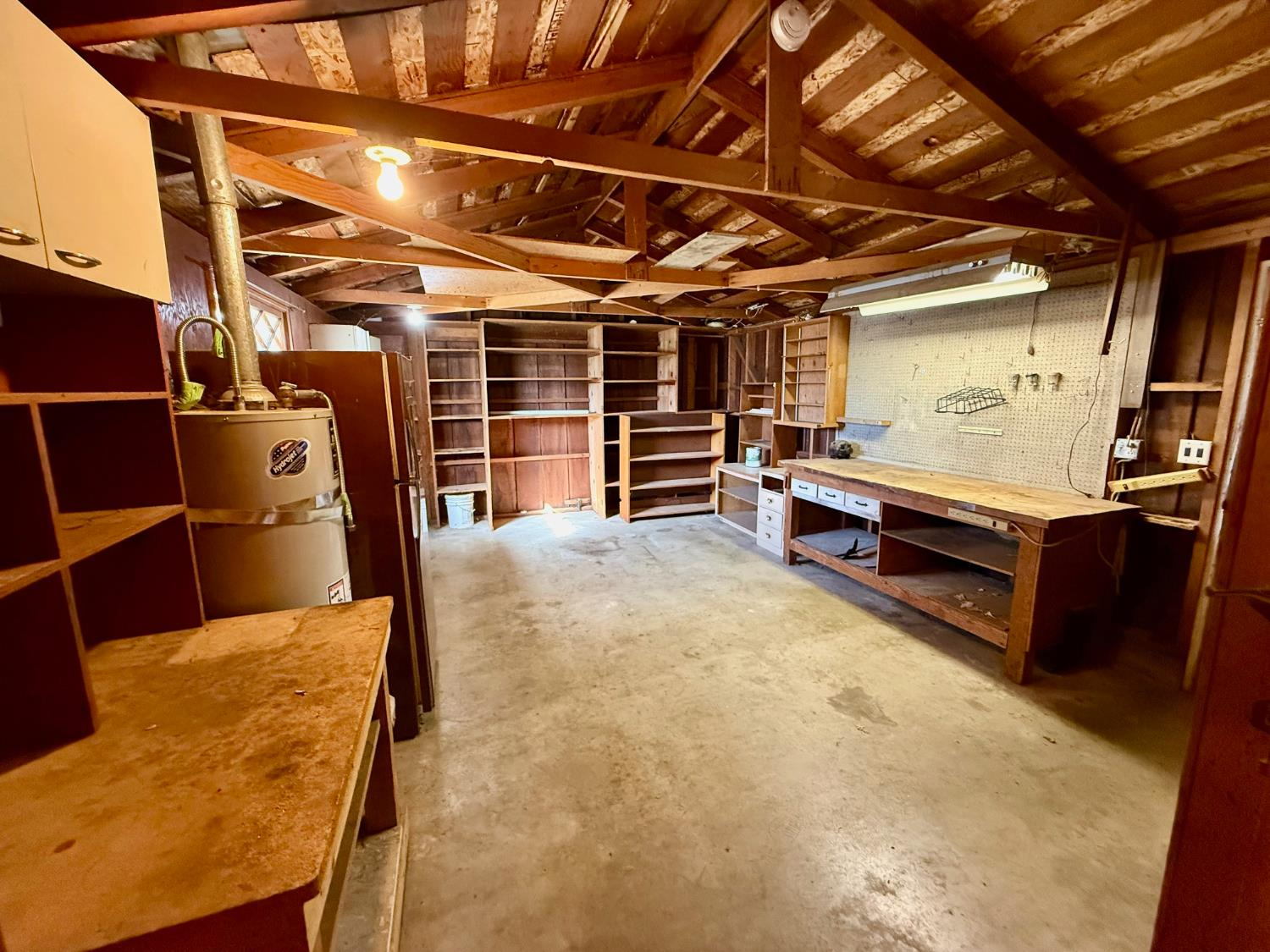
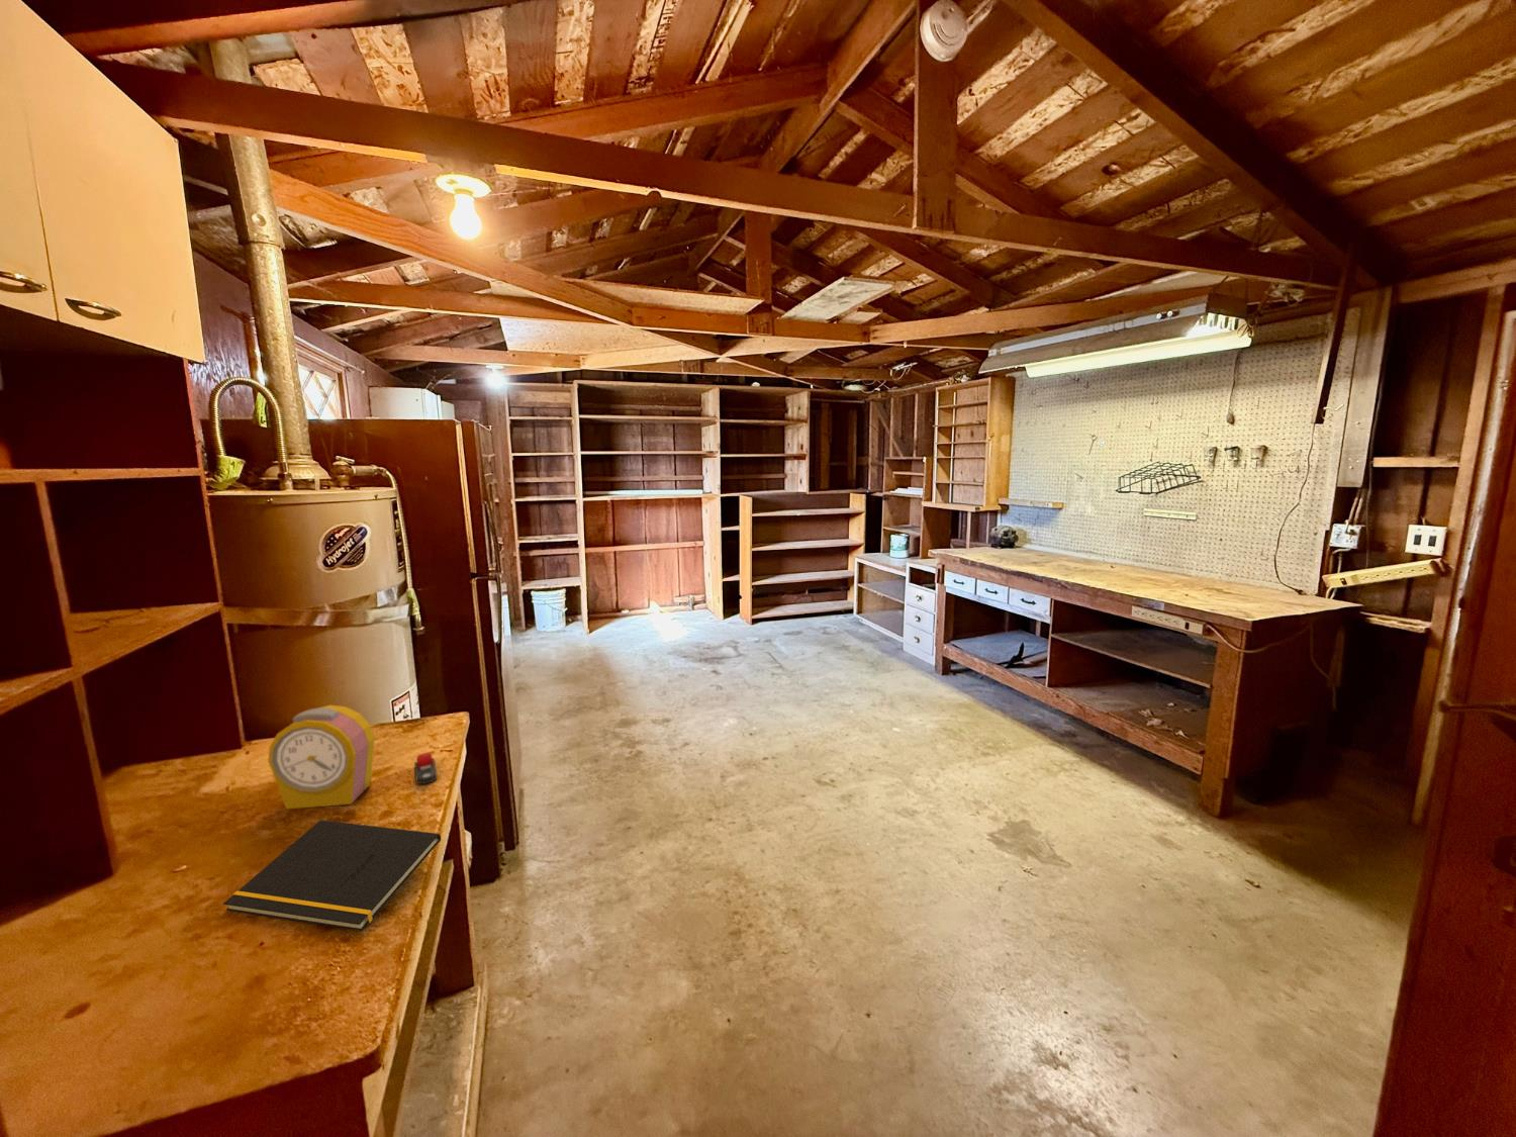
+ notepad (339, 869)
+ alarm clock (322, 752)
+ stapler (425, 762)
